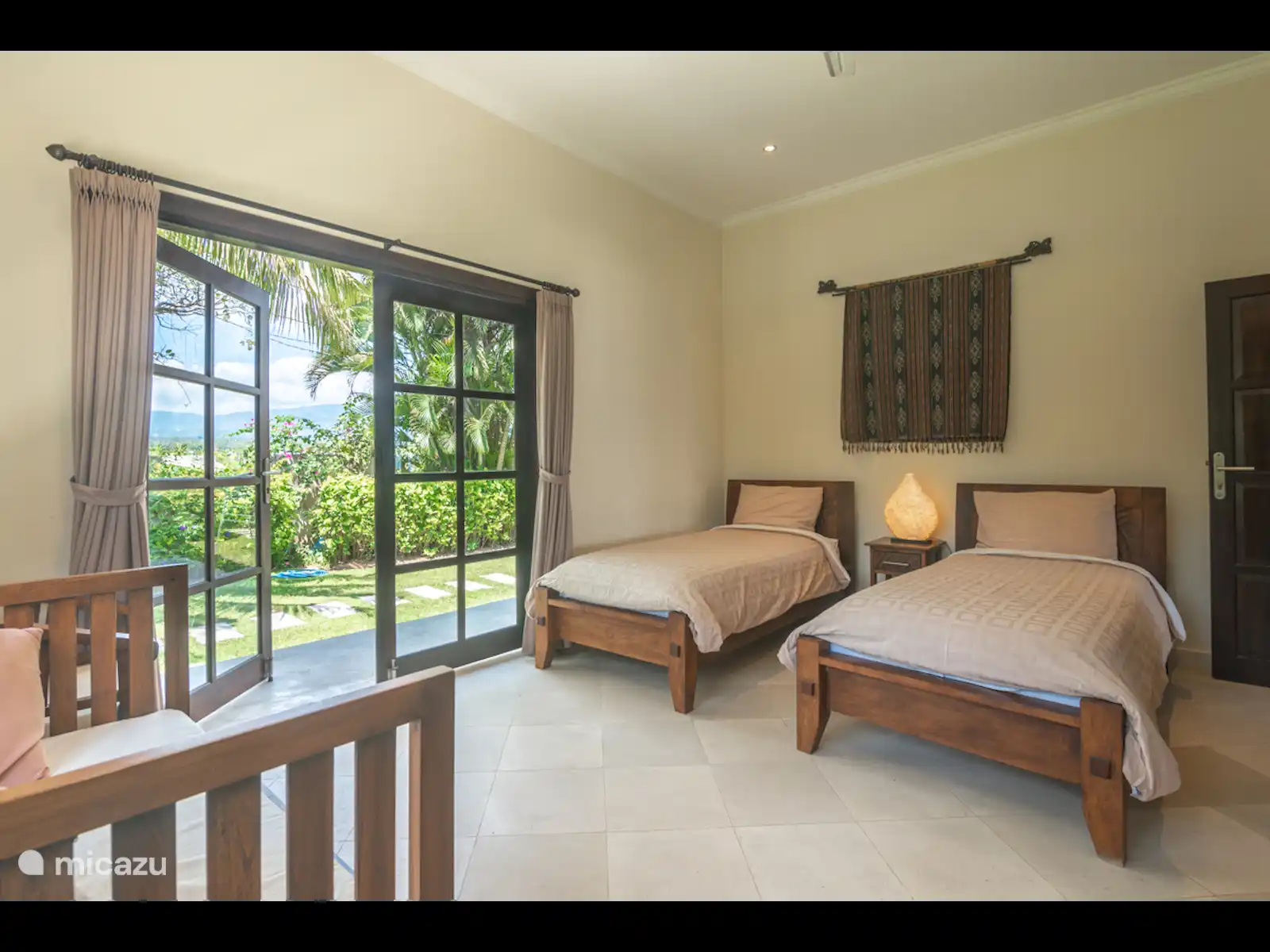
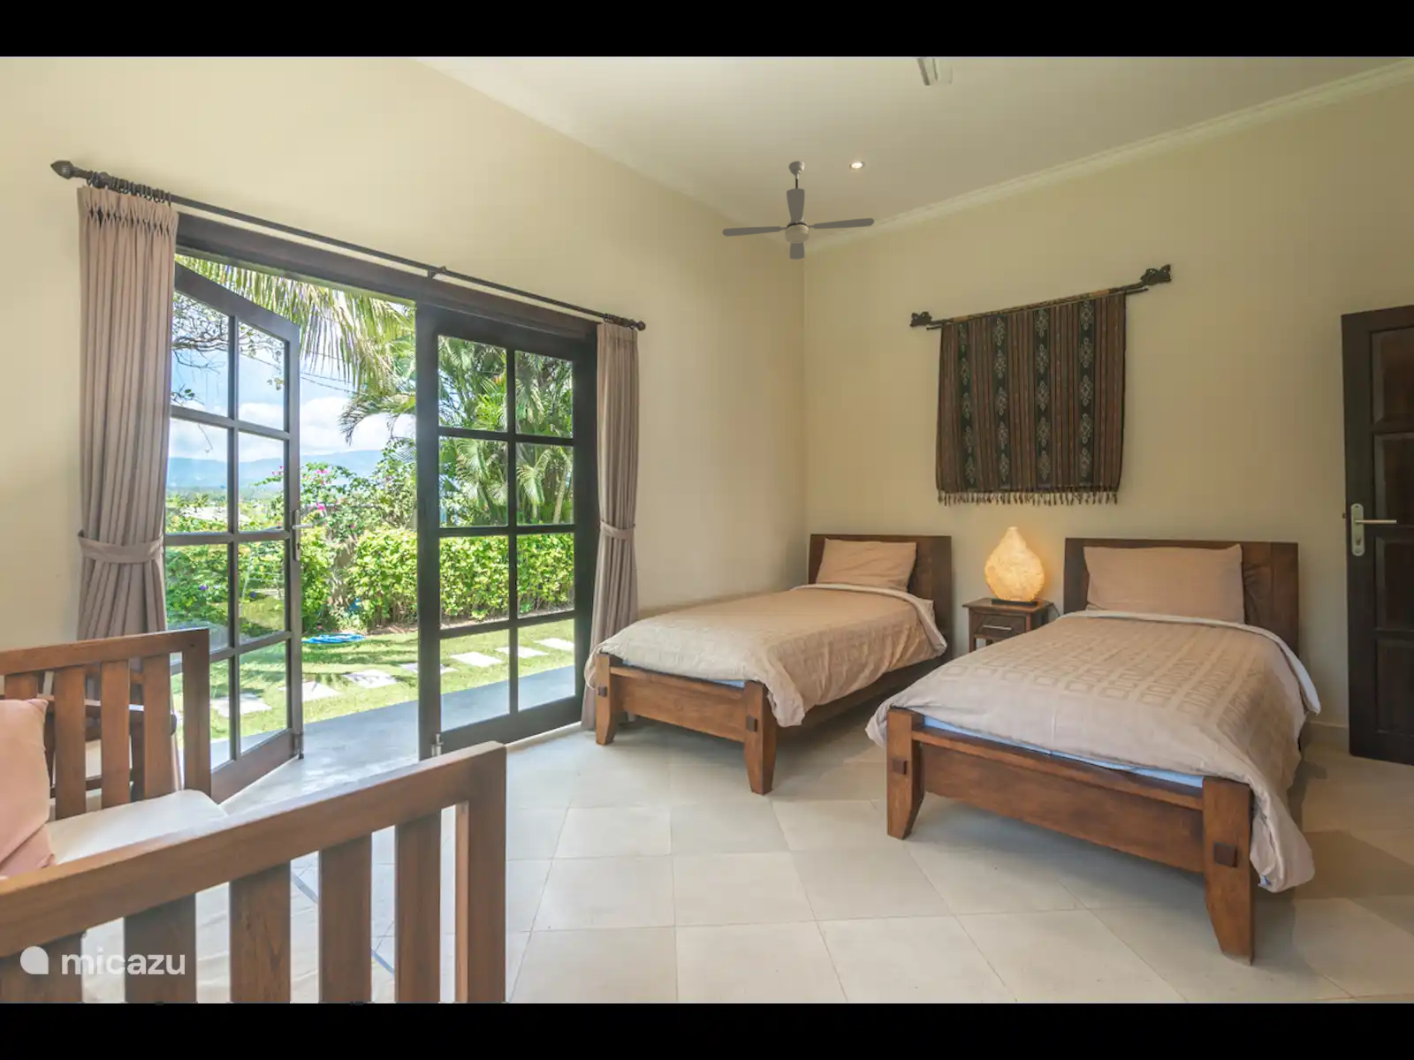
+ ceiling fan (796, 203)
